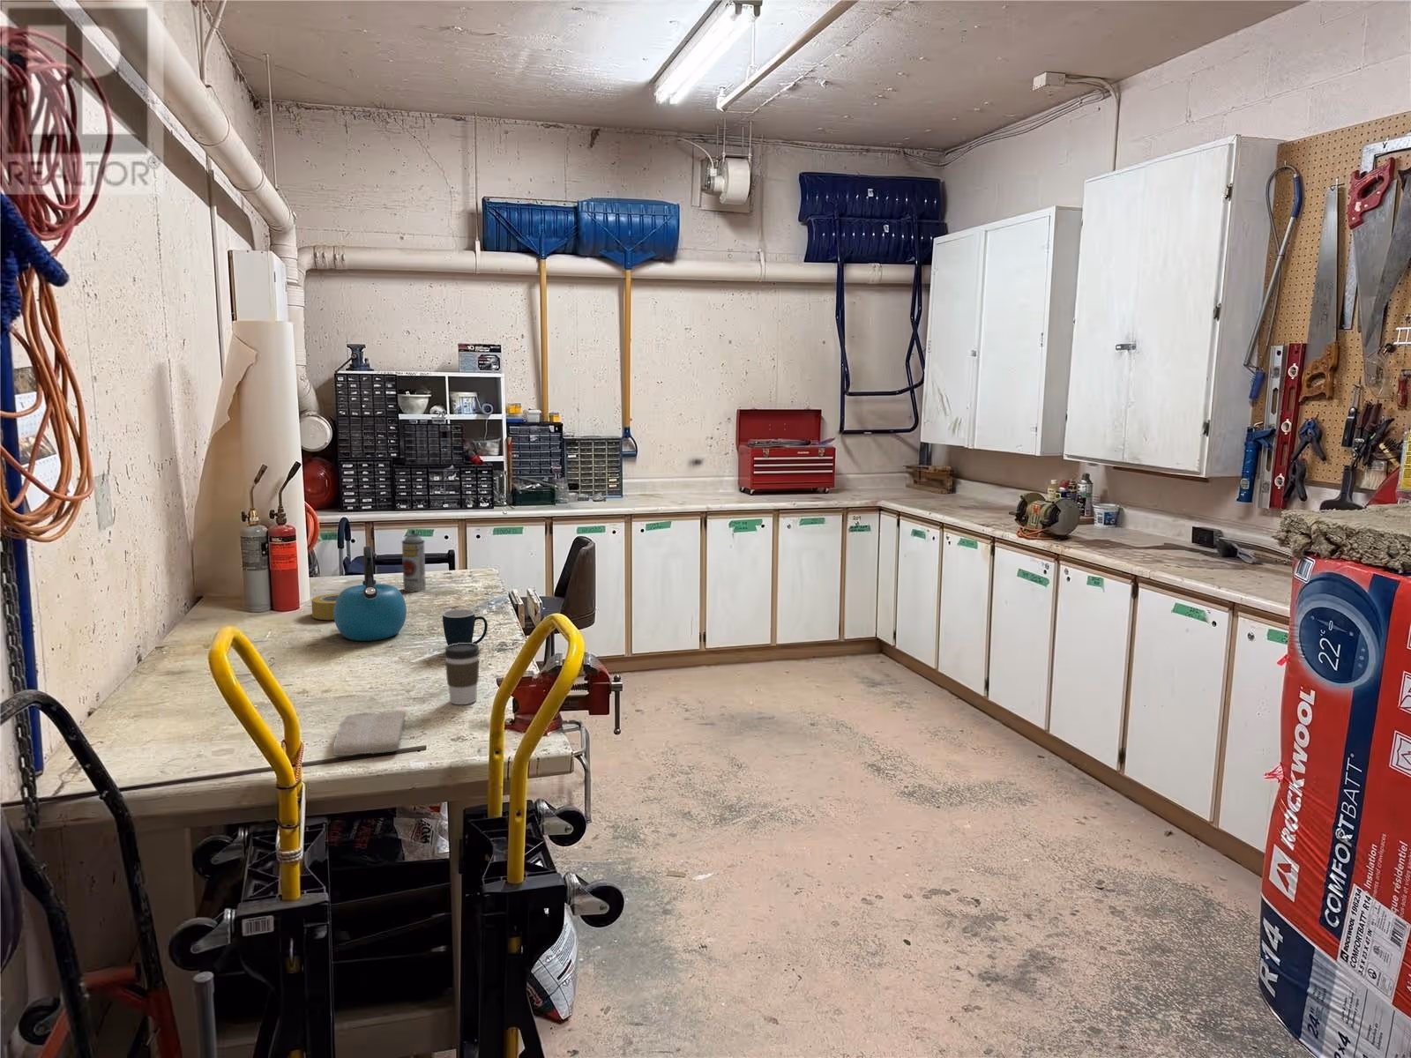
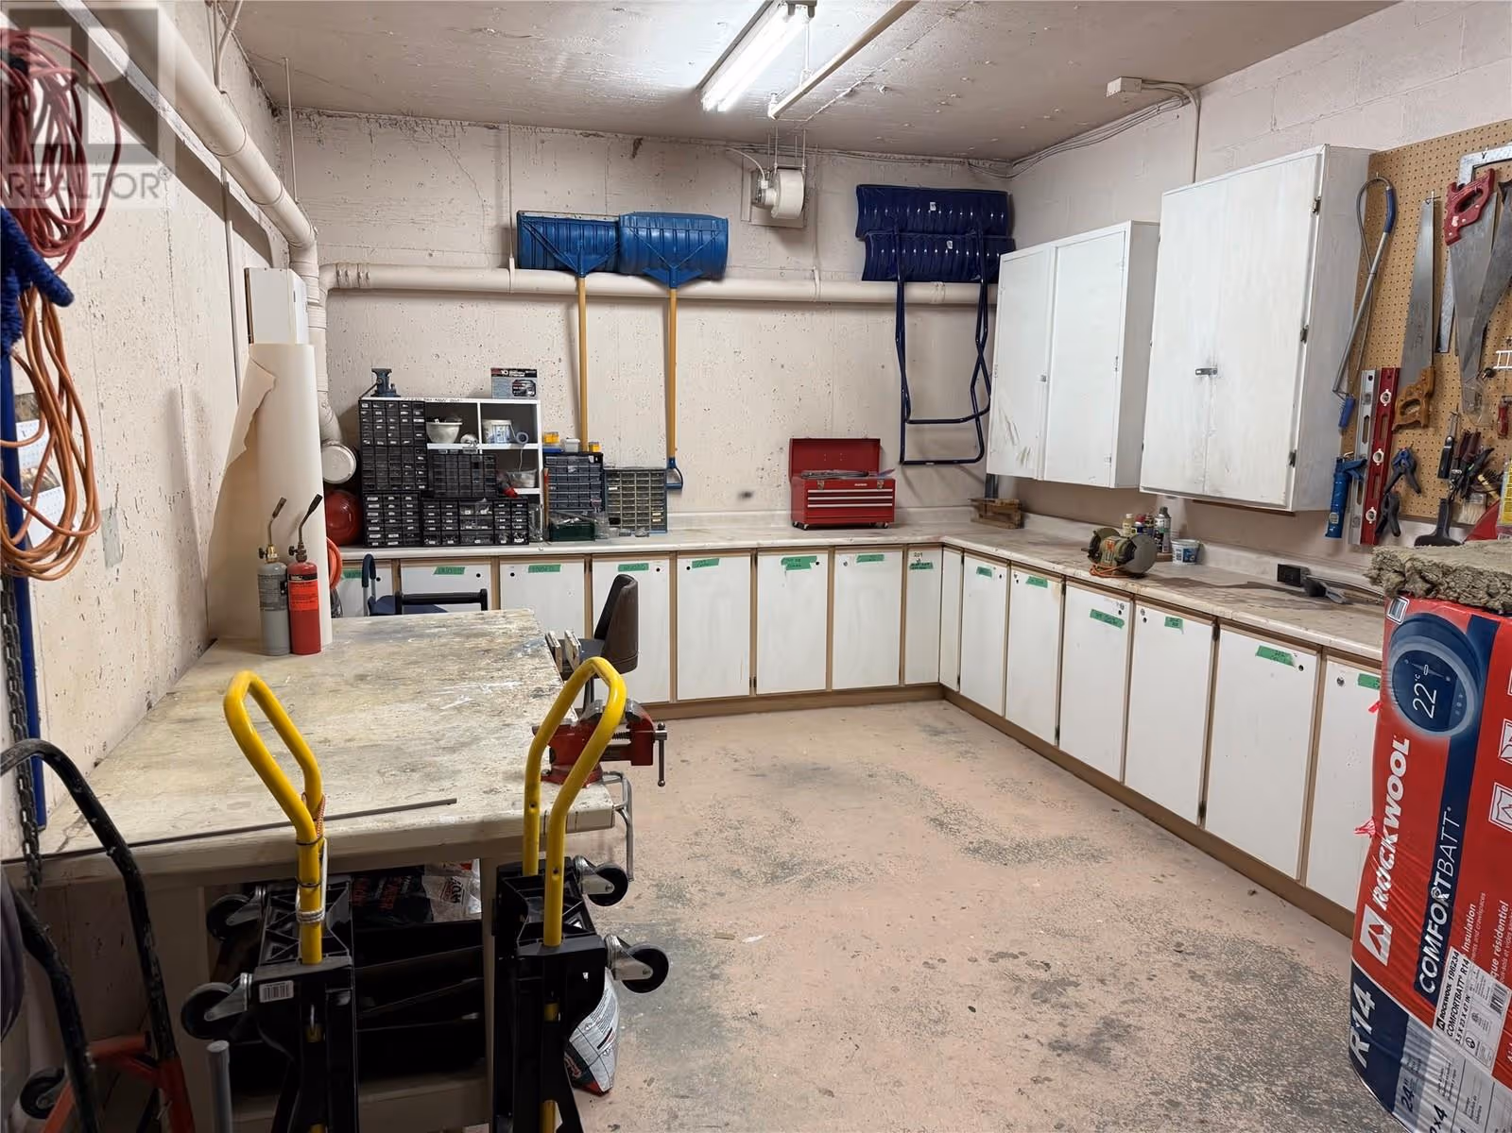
- adhesive tape (334, 605)
- spray can (413, 560)
- coffee cup (462, 673)
- mug (464, 631)
- kettle (370, 592)
- washcloth (371, 731)
